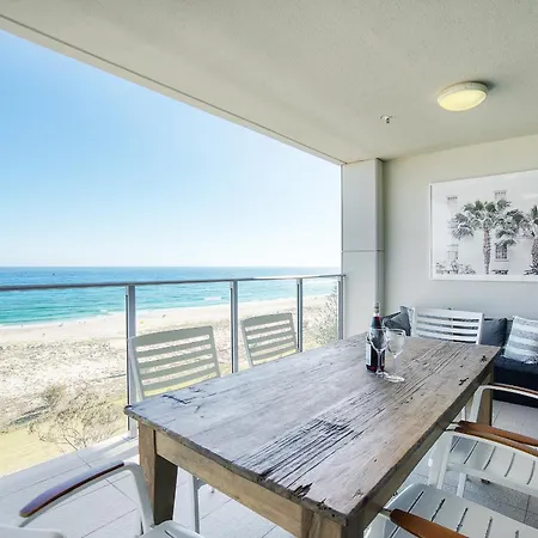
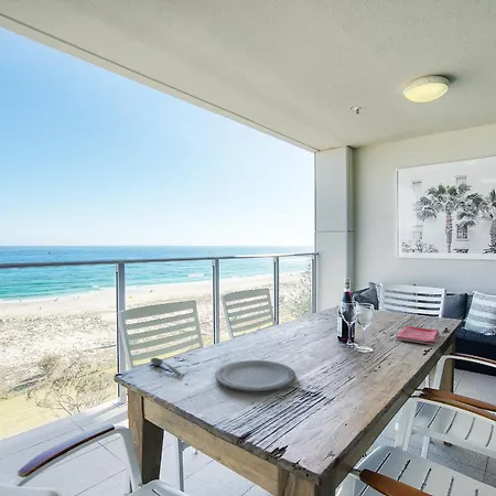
+ soupspoon (166, 365)
+ plate (255, 375)
+ dish towel (418, 334)
